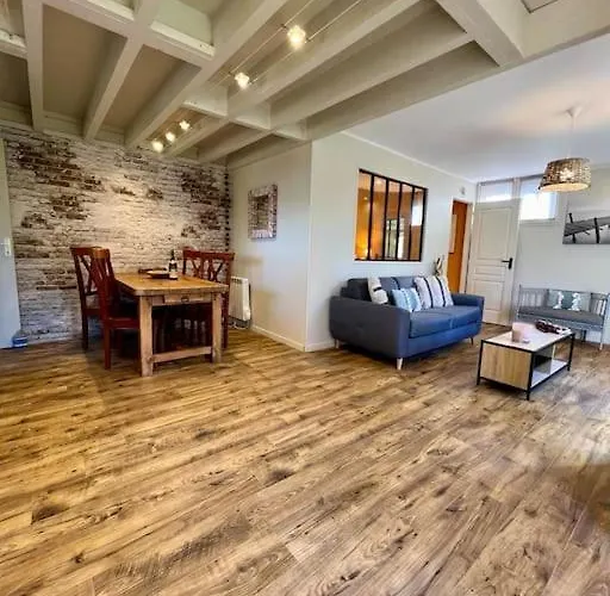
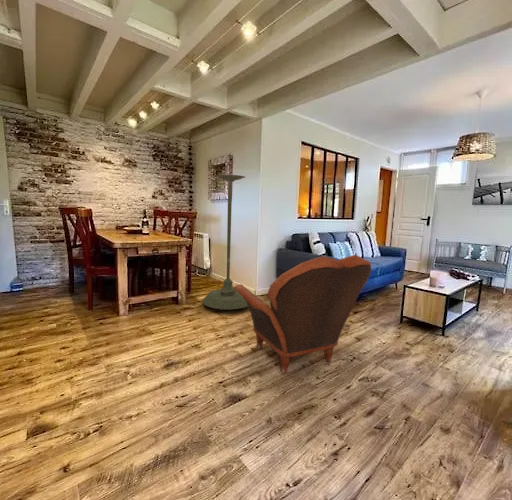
+ plant stand (228, 242)
+ armchair (304, 307)
